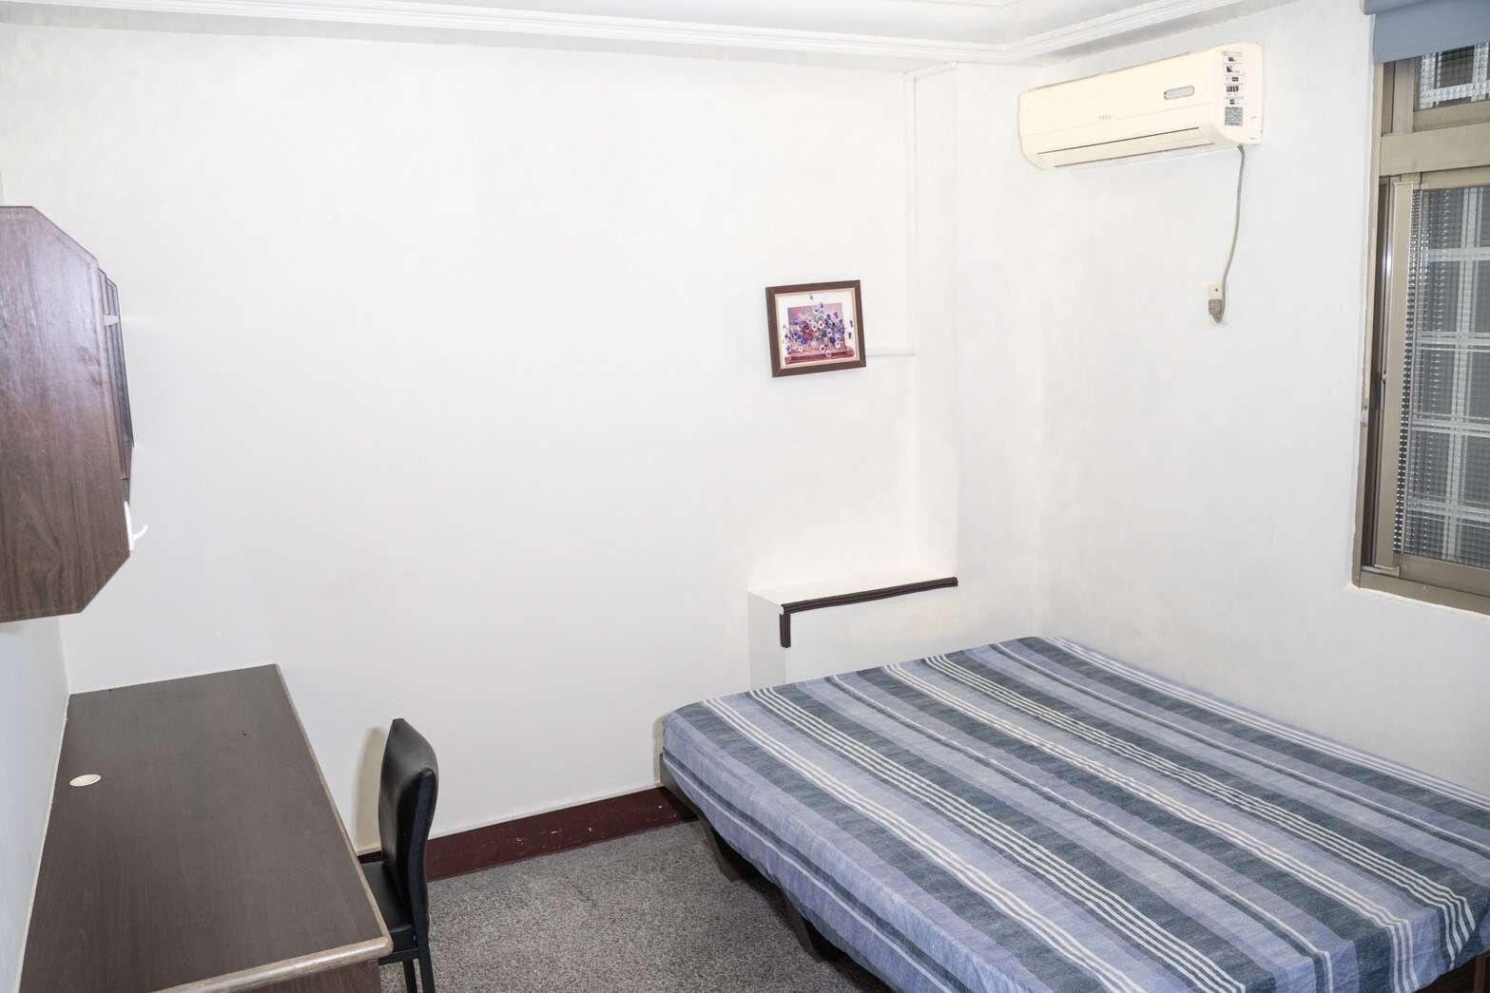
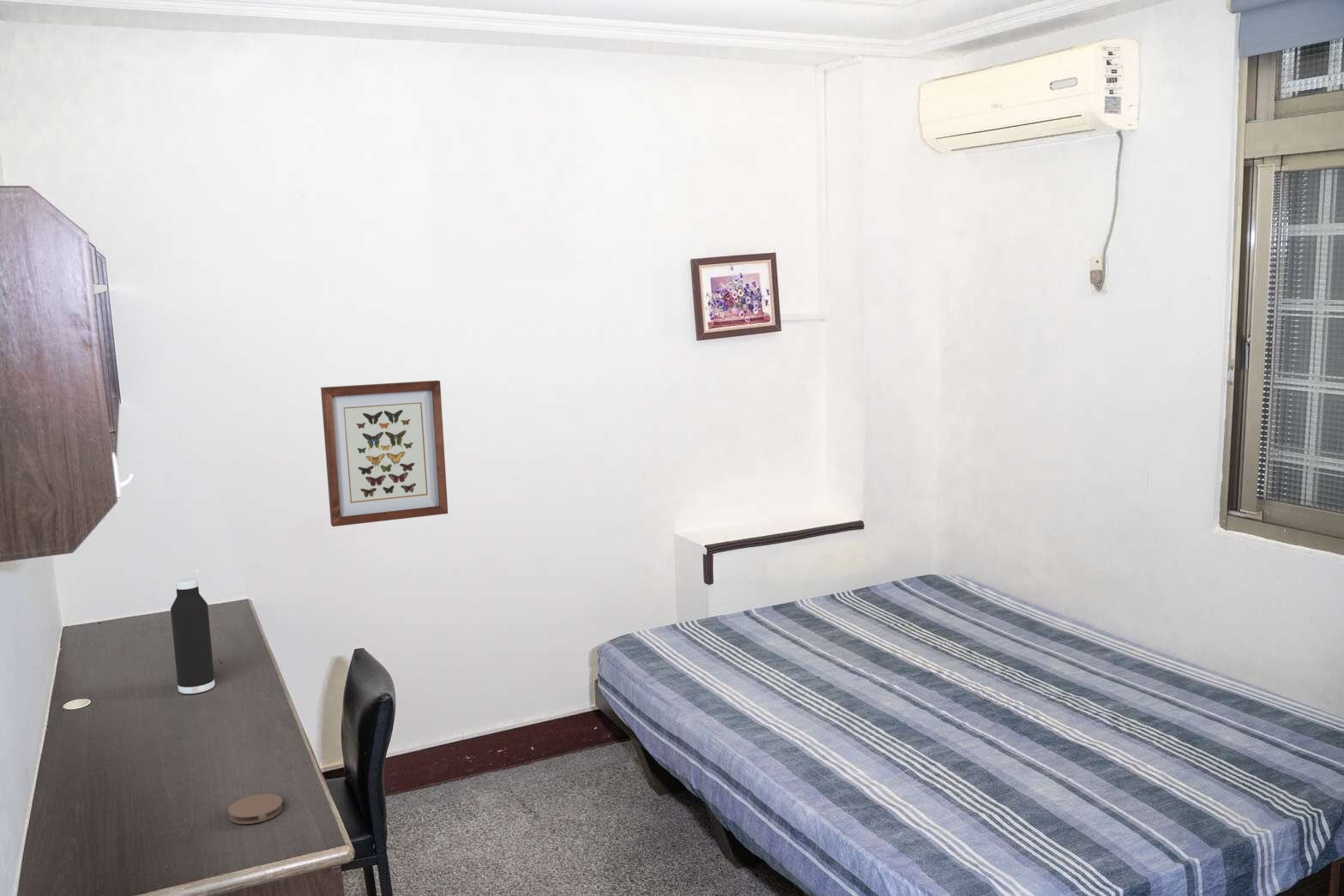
+ coaster (256, 808)
+ wall art (386, 452)
+ water bottle (191, 634)
